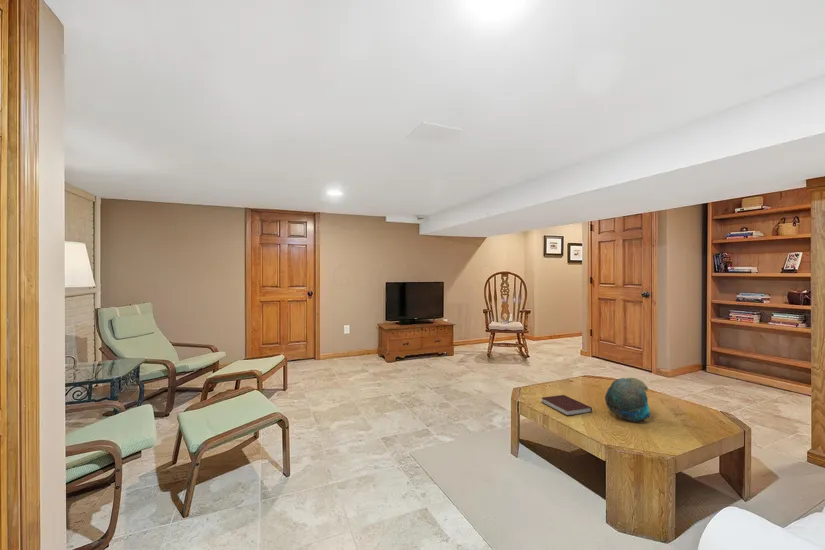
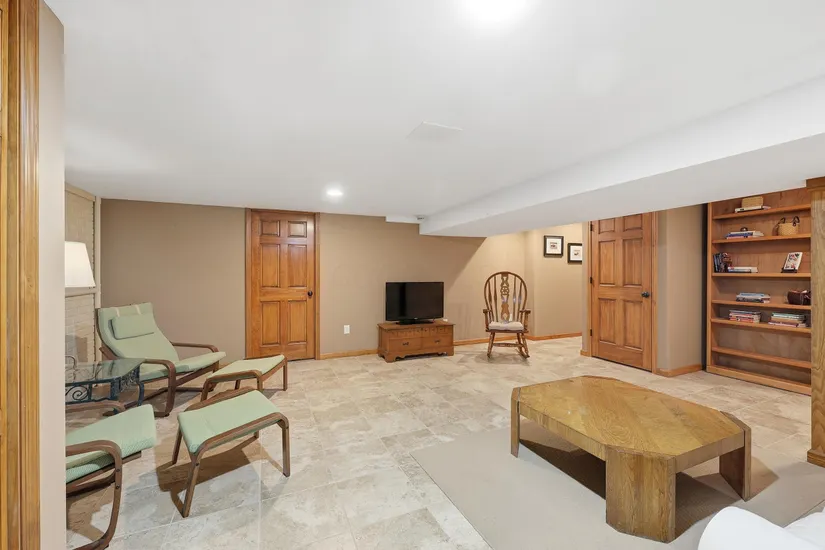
- decorative bowl (626, 397)
- notebook (565, 404)
